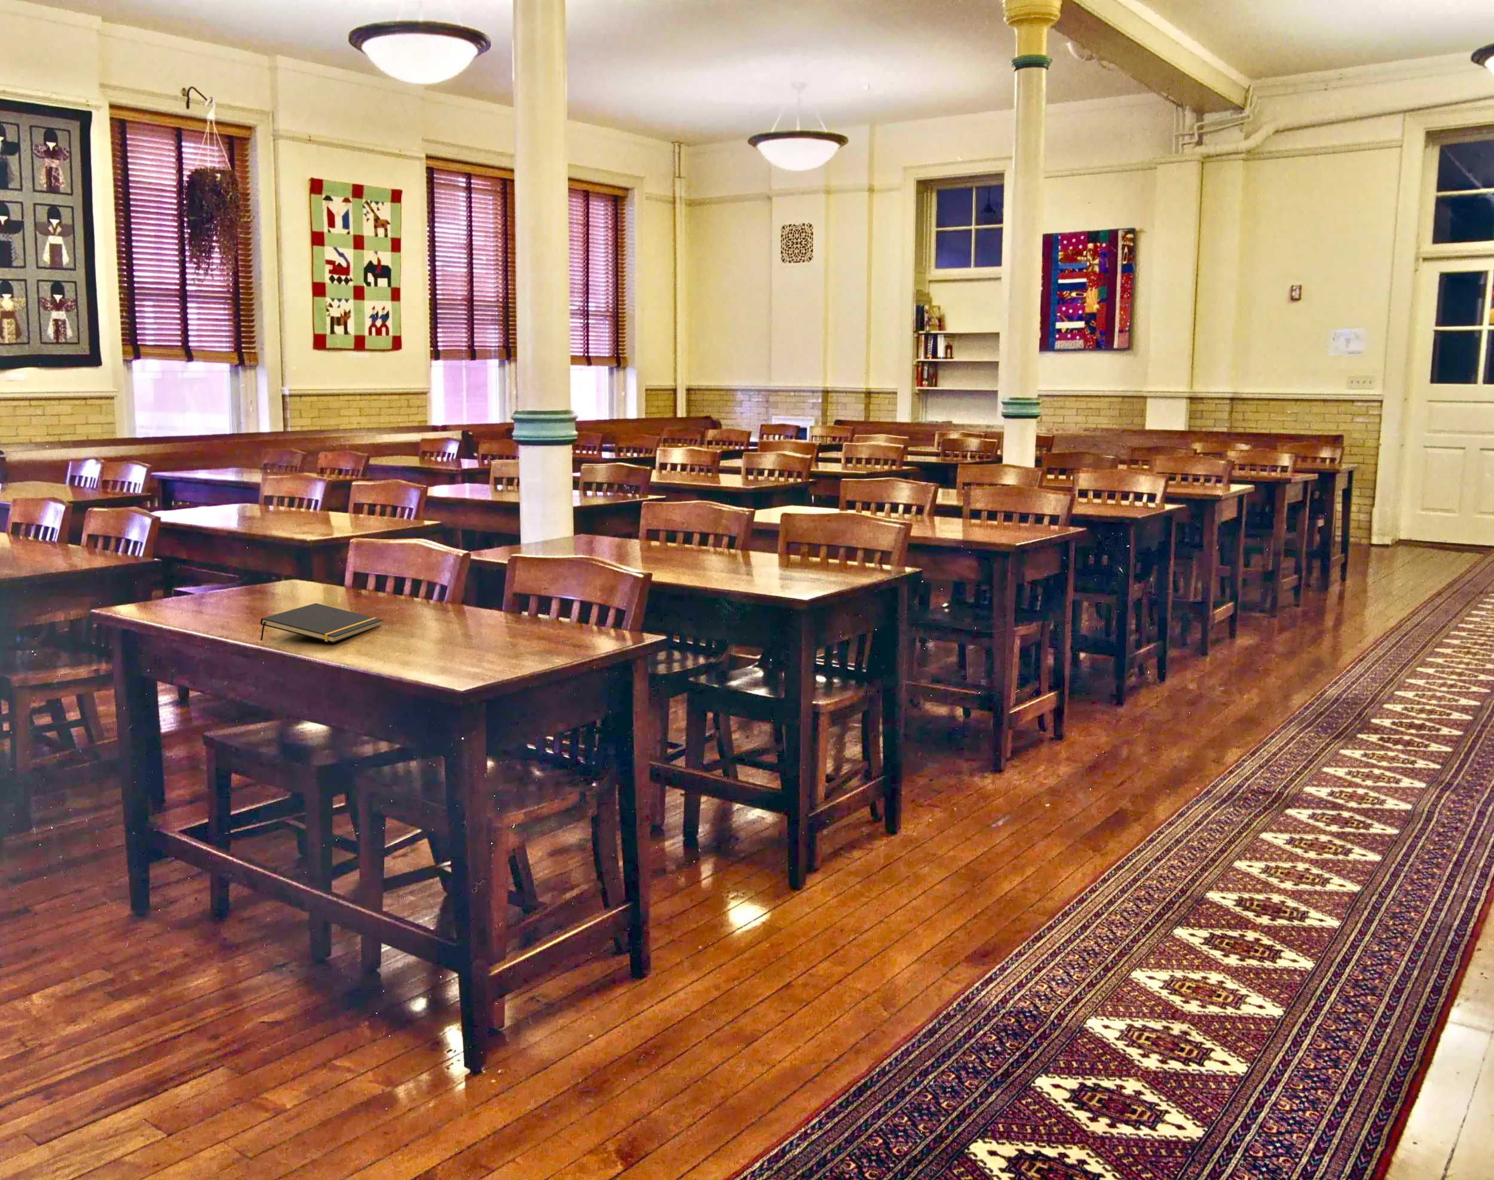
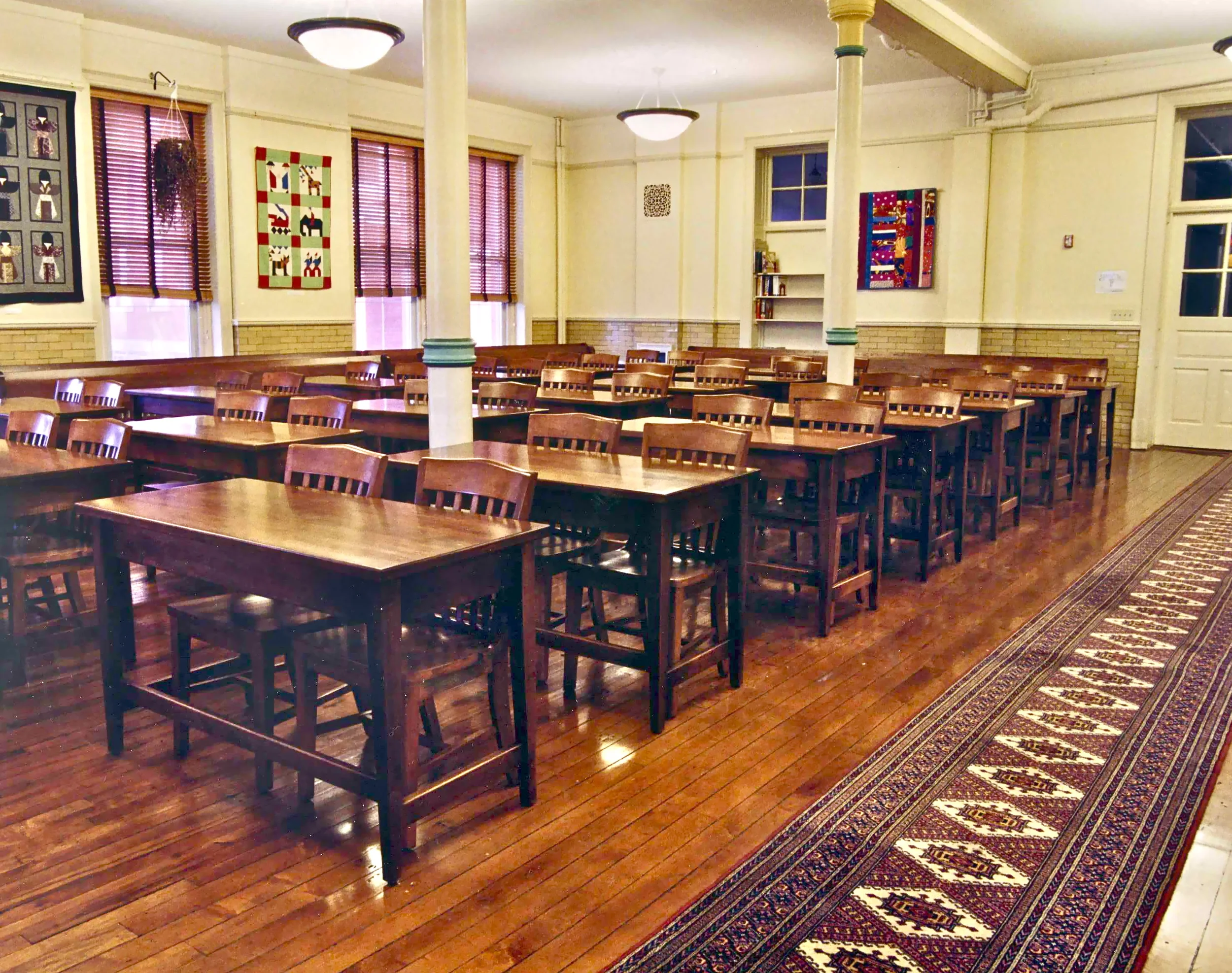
- notepad (324, 622)
